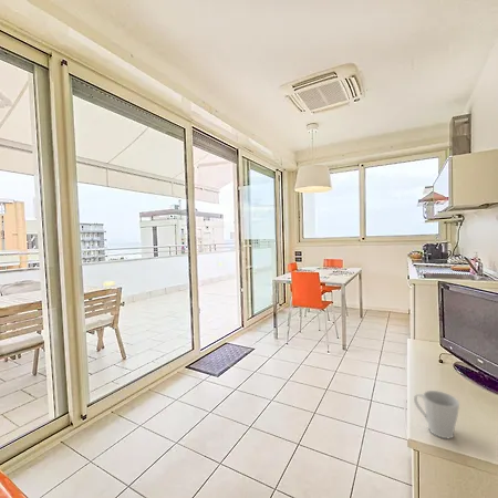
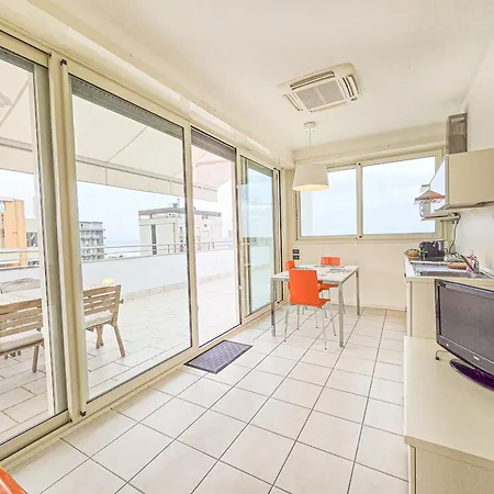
- mug (435, 412)
